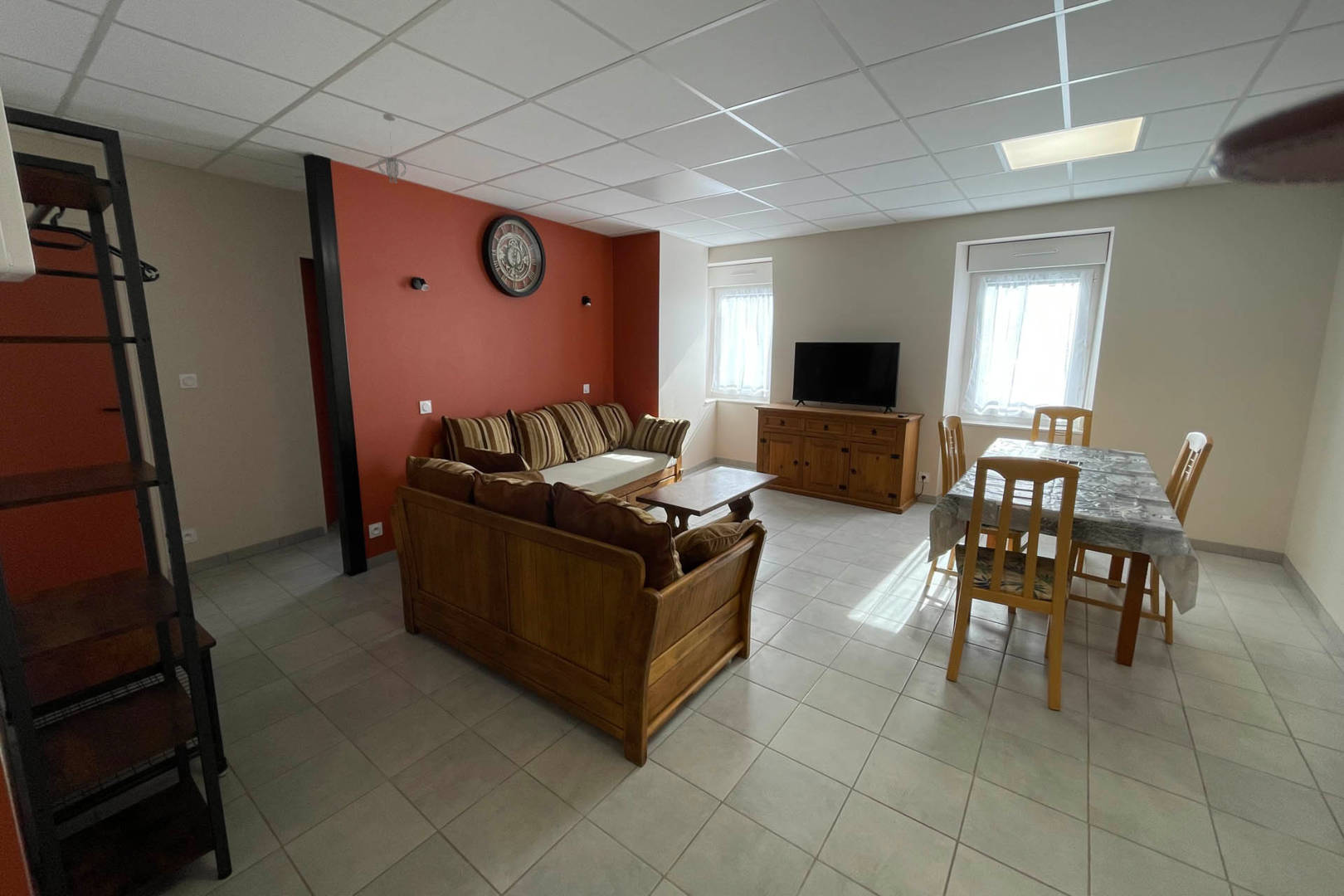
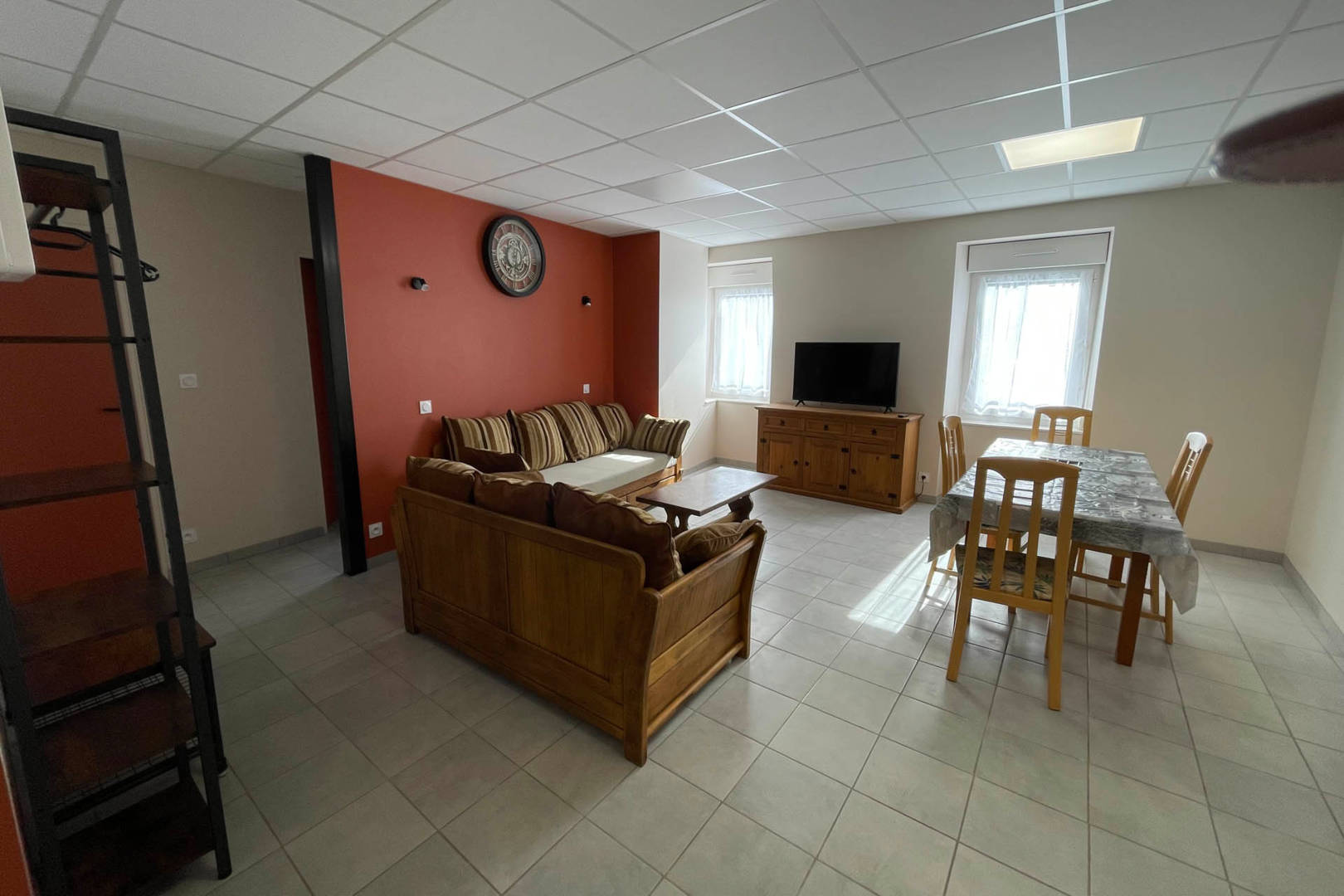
- pendant light (391, 149)
